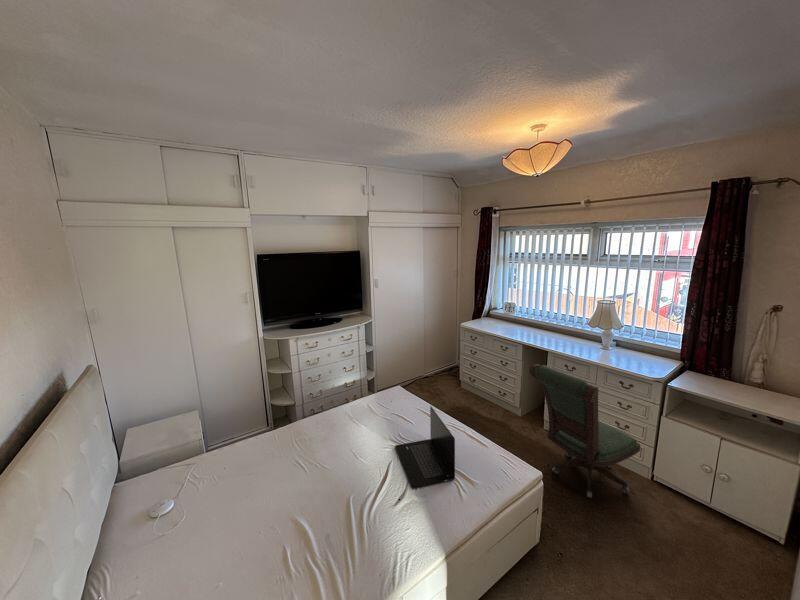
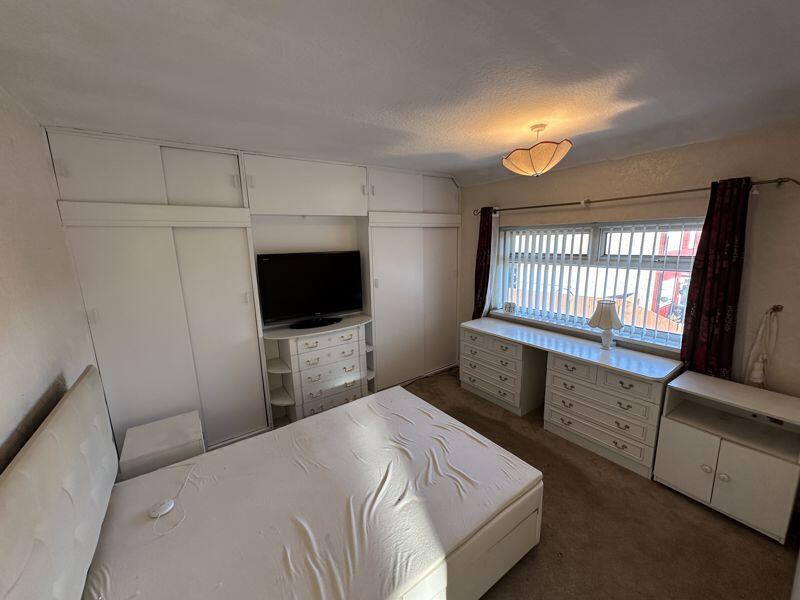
- laptop (422, 443)
- office chair (584, 424)
